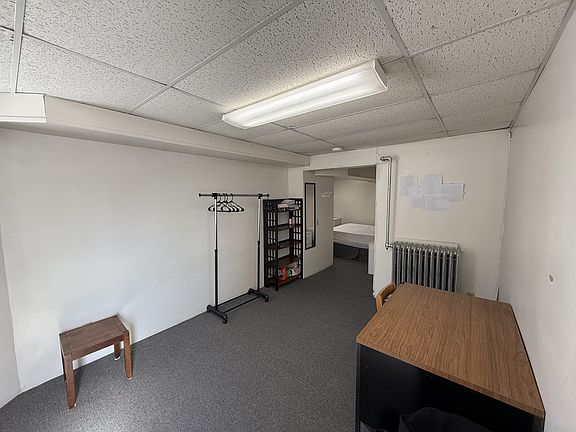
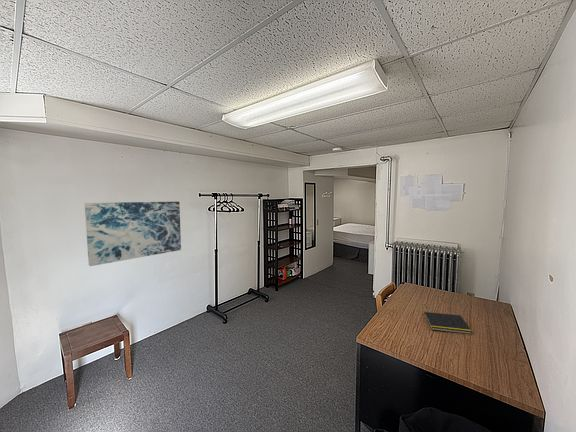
+ wall art (139, 229)
+ notepad (446, 322)
